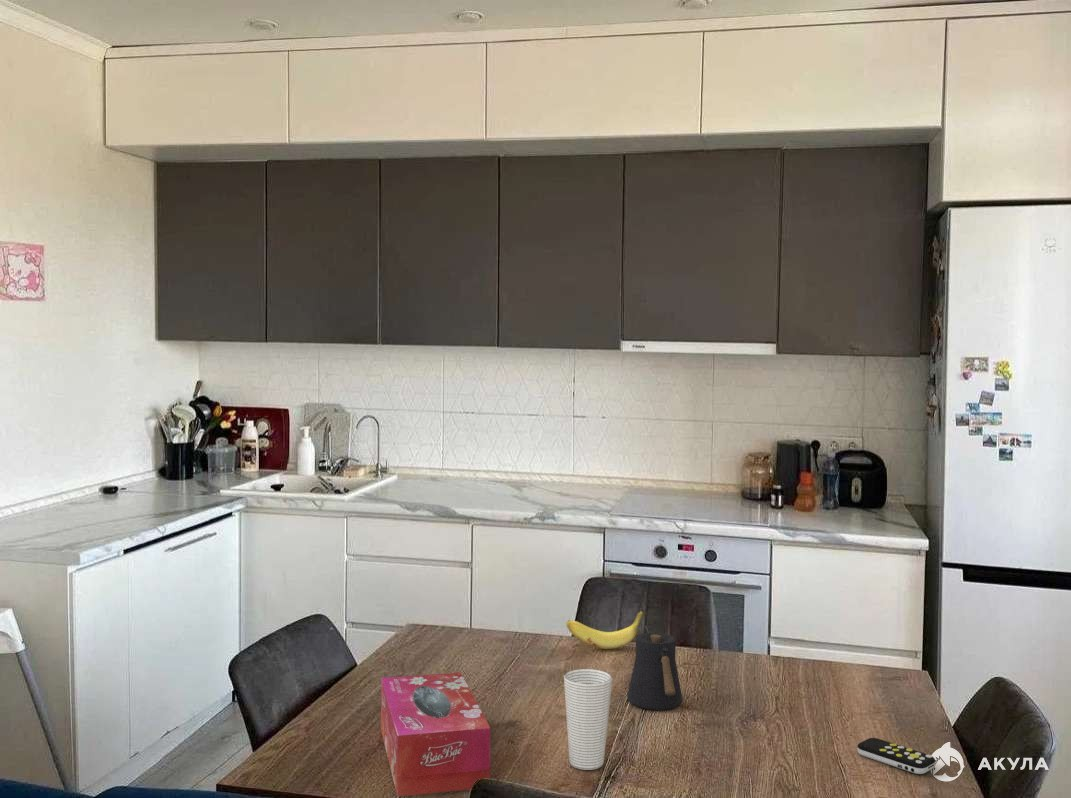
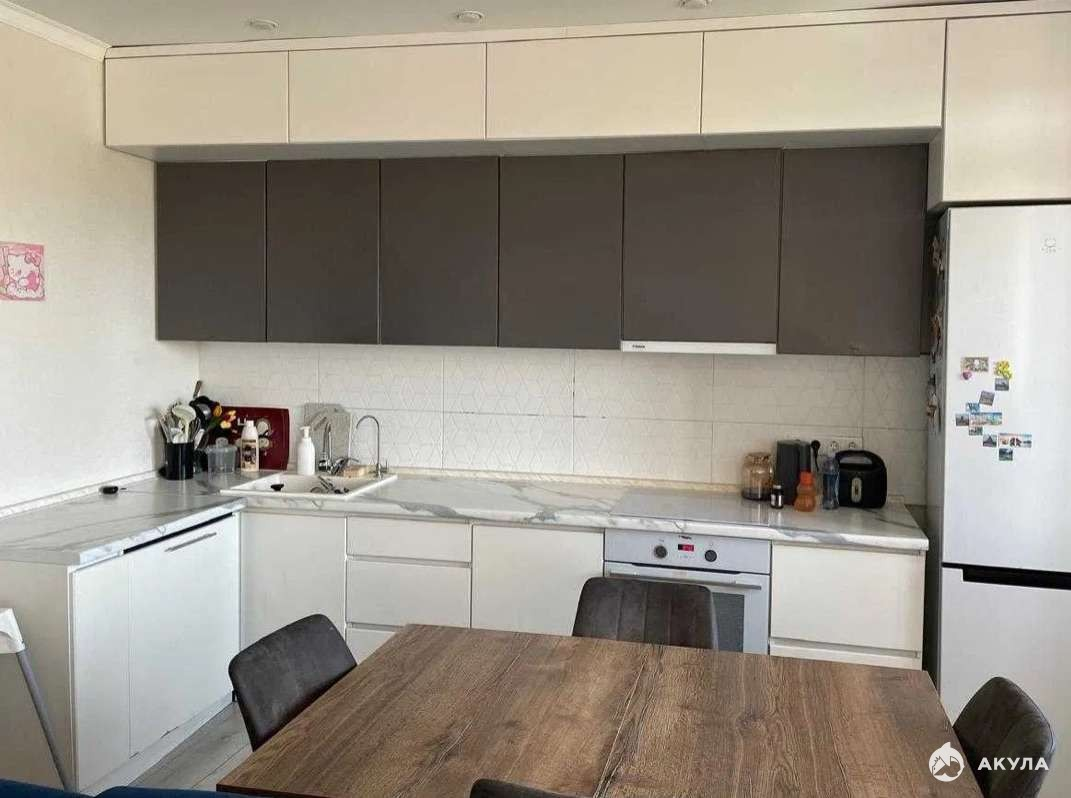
- remote control (895, 754)
- banana (604, 632)
- tissue box (431, 728)
- cup (587, 719)
- kettle (656, 669)
